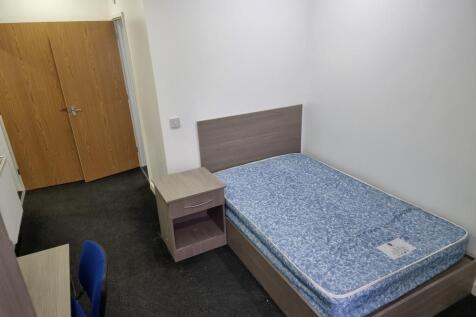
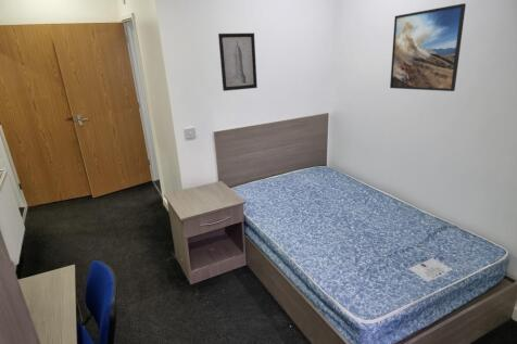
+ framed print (423, 51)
+ wall art (238, 62)
